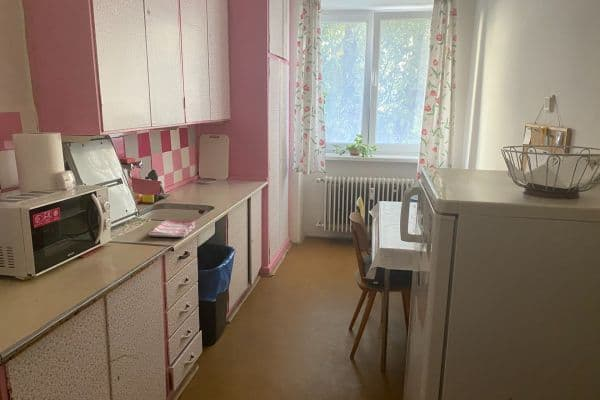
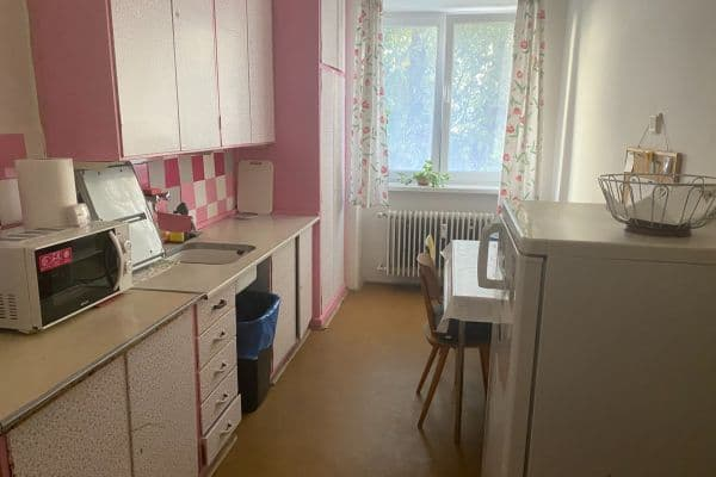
- dish towel (173, 227)
